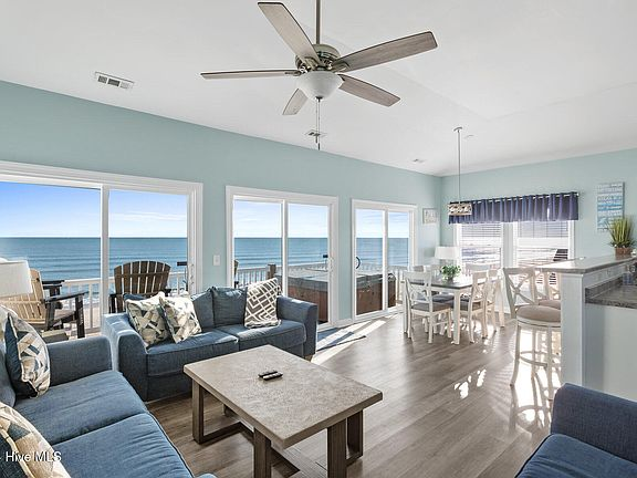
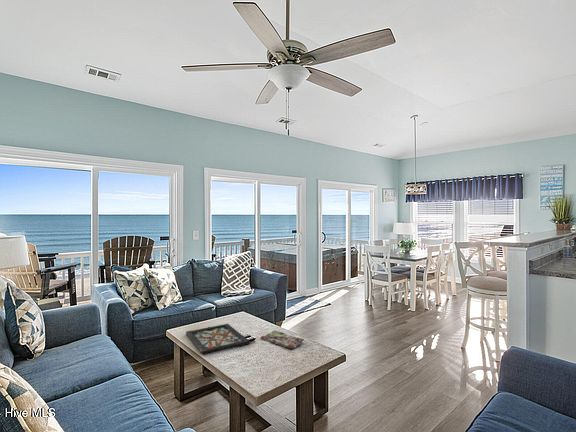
+ decorative tray (216, 337)
+ magazine (281, 338)
